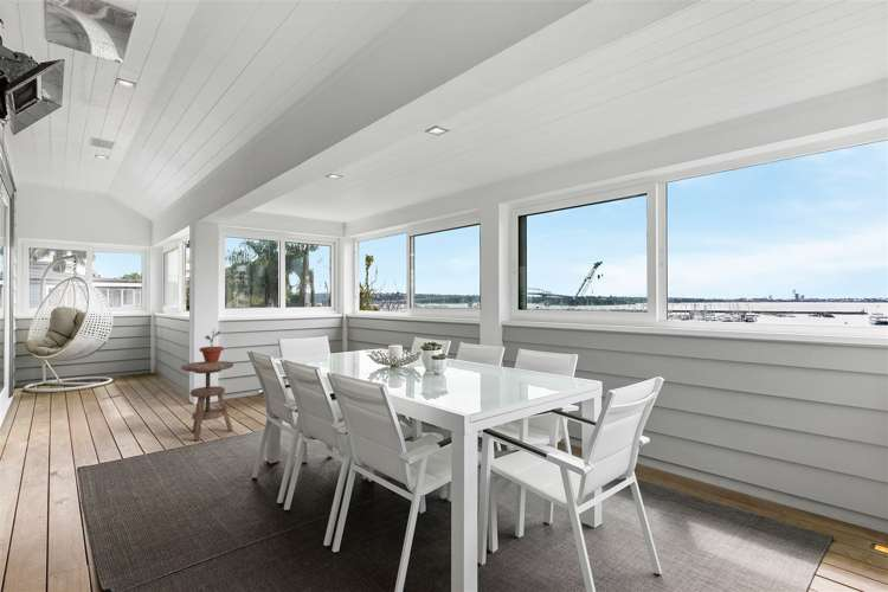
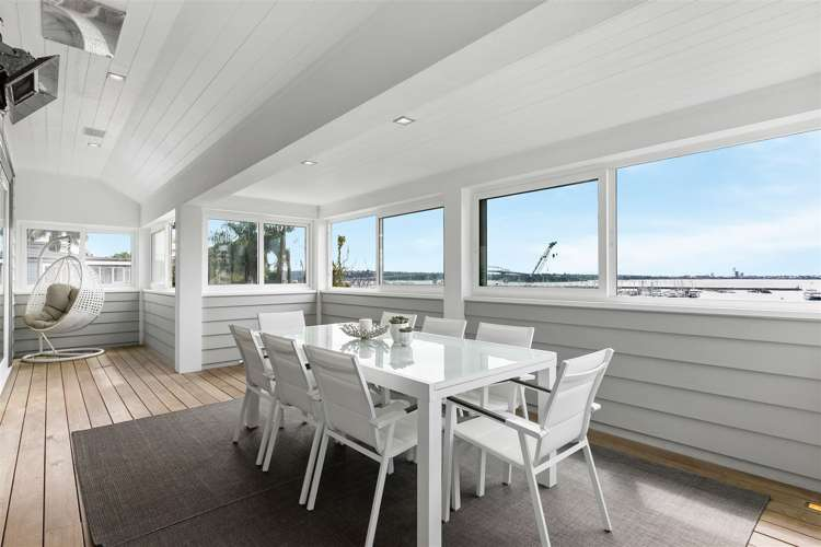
- potted plant (211, 345)
- side table (207, 398)
